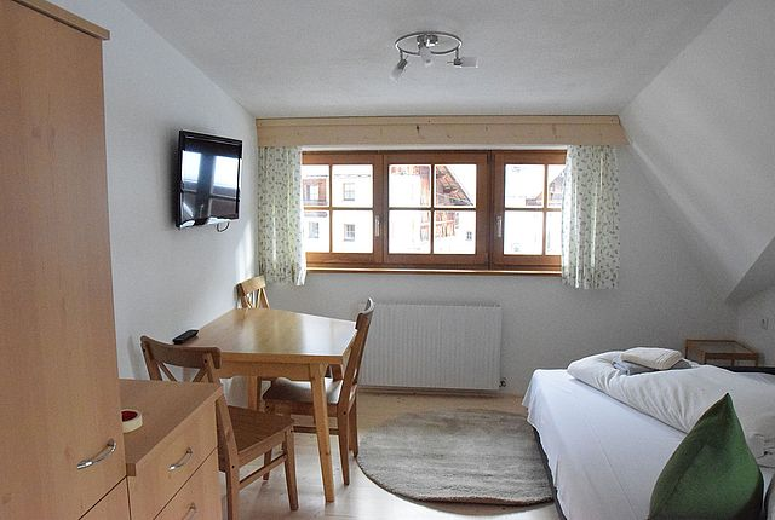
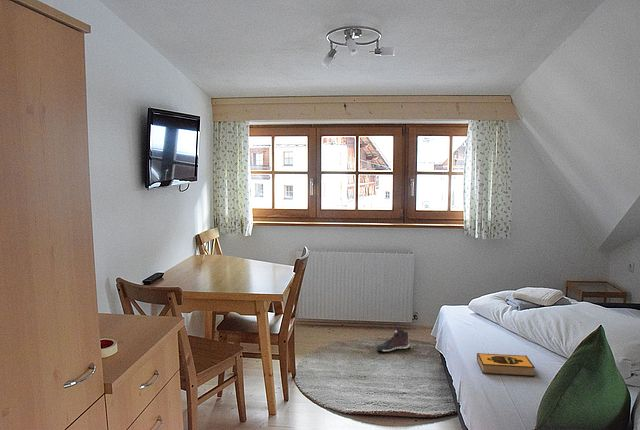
+ sneaker (392, 338)
+ hardback book (504, 363)
